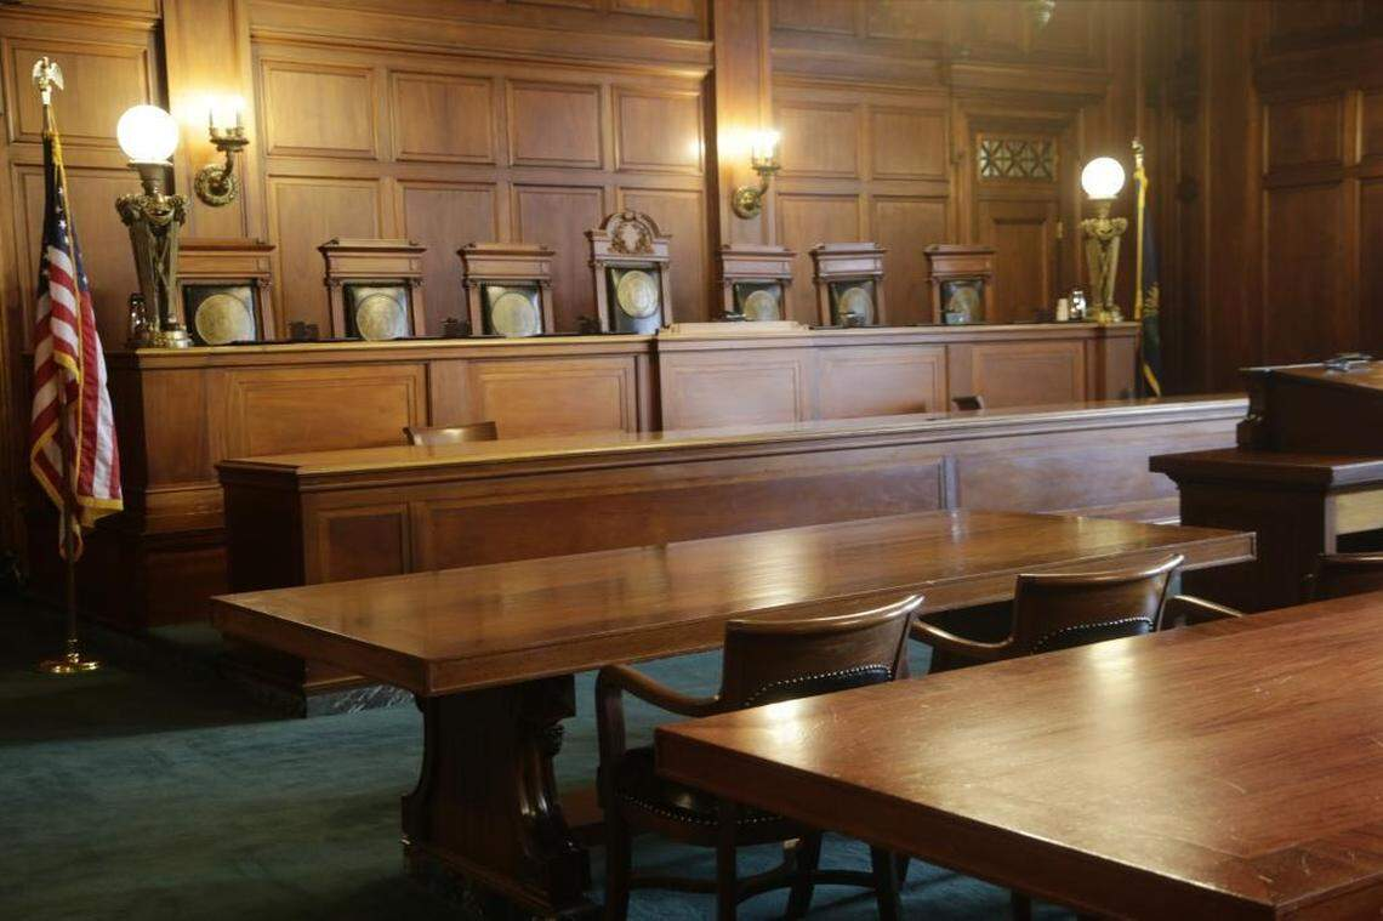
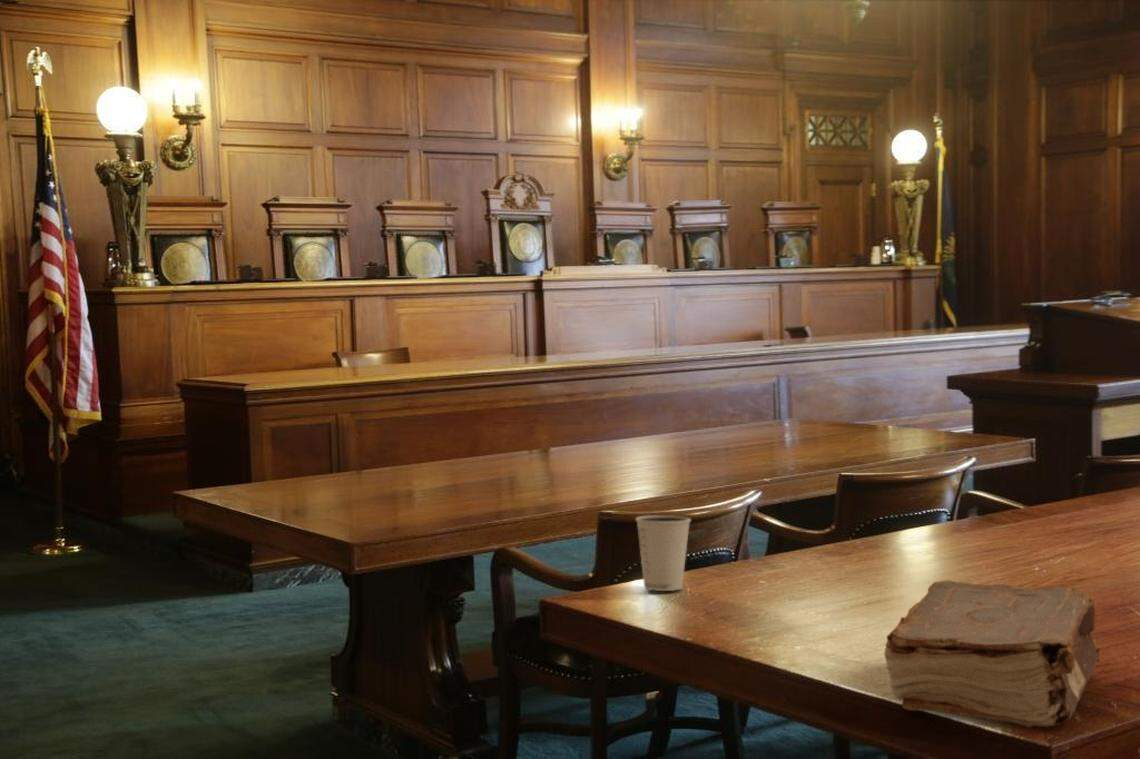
+ dixie cup (664, 552)
+ book (994, 646)
